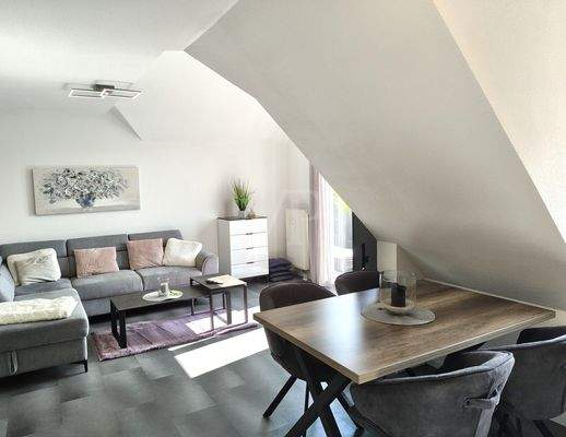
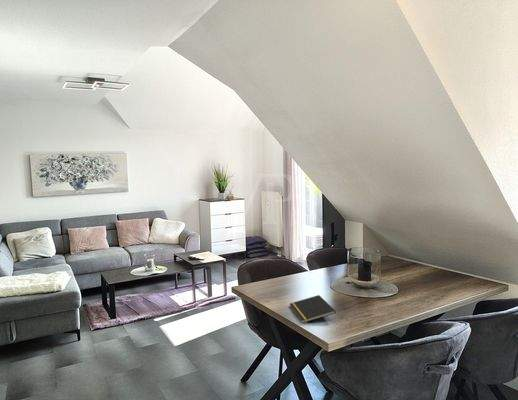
+ notepad (311, 308)
